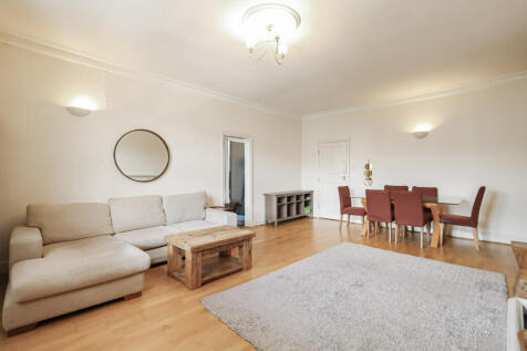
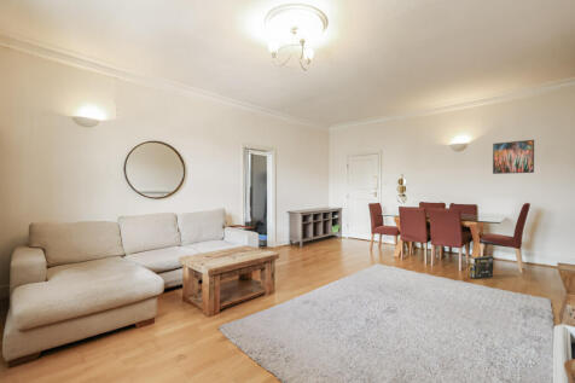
+ box (481, 267)
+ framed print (512, 157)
